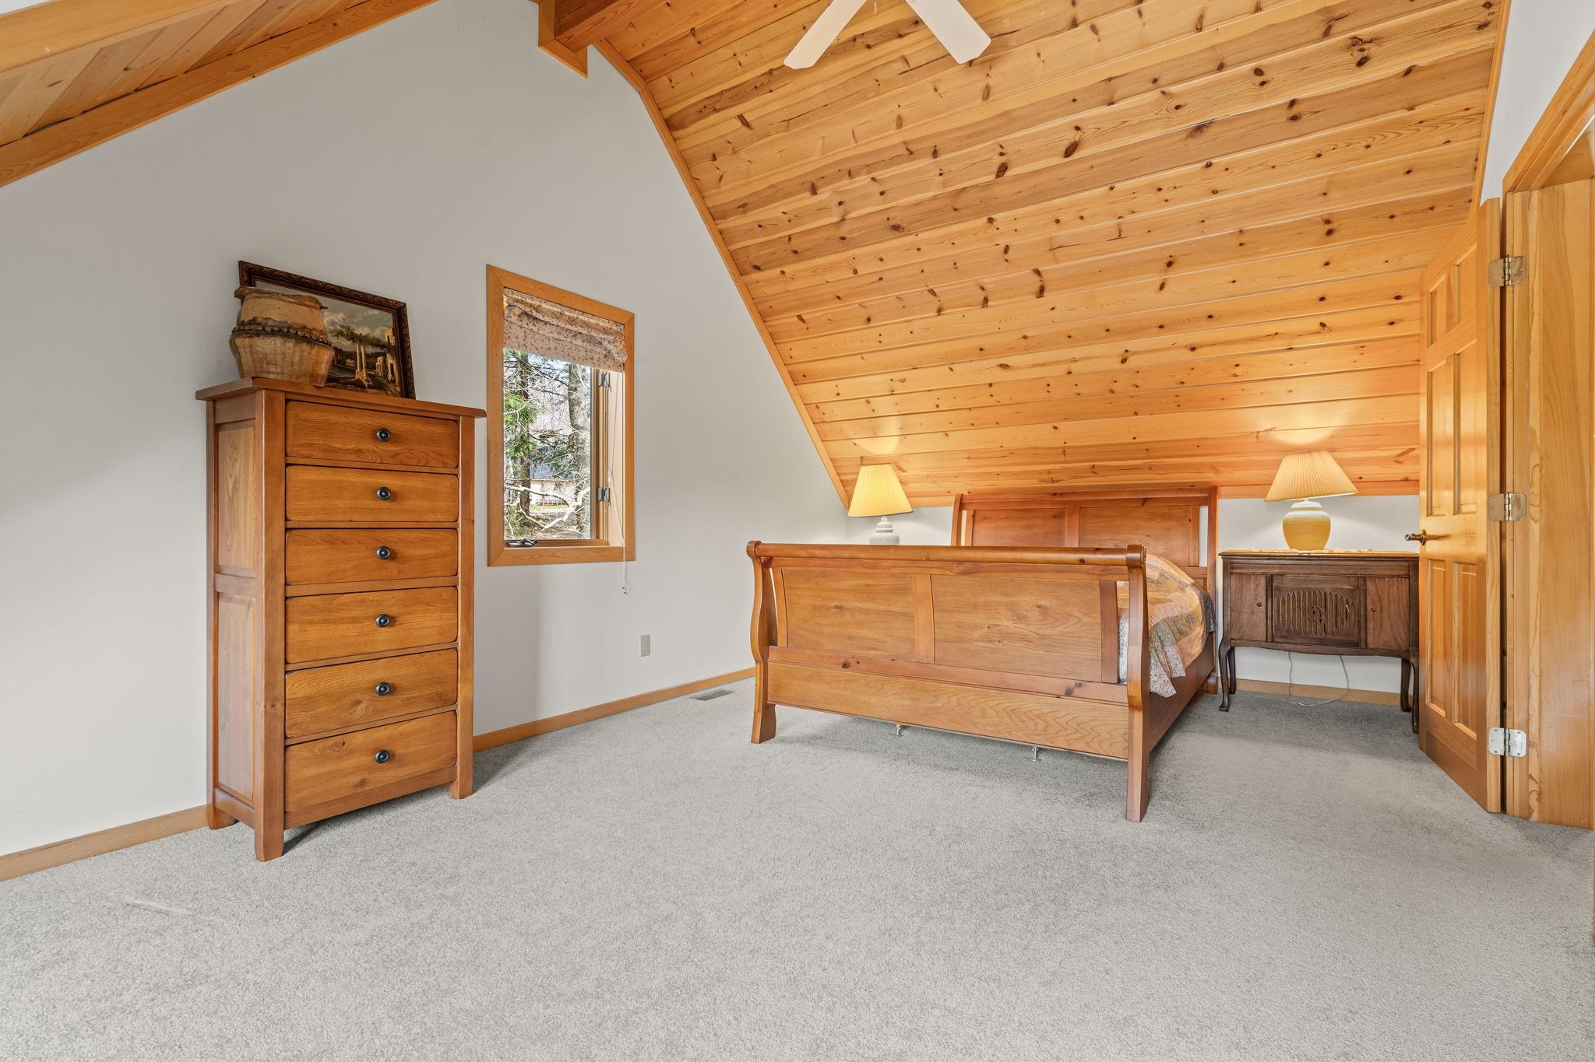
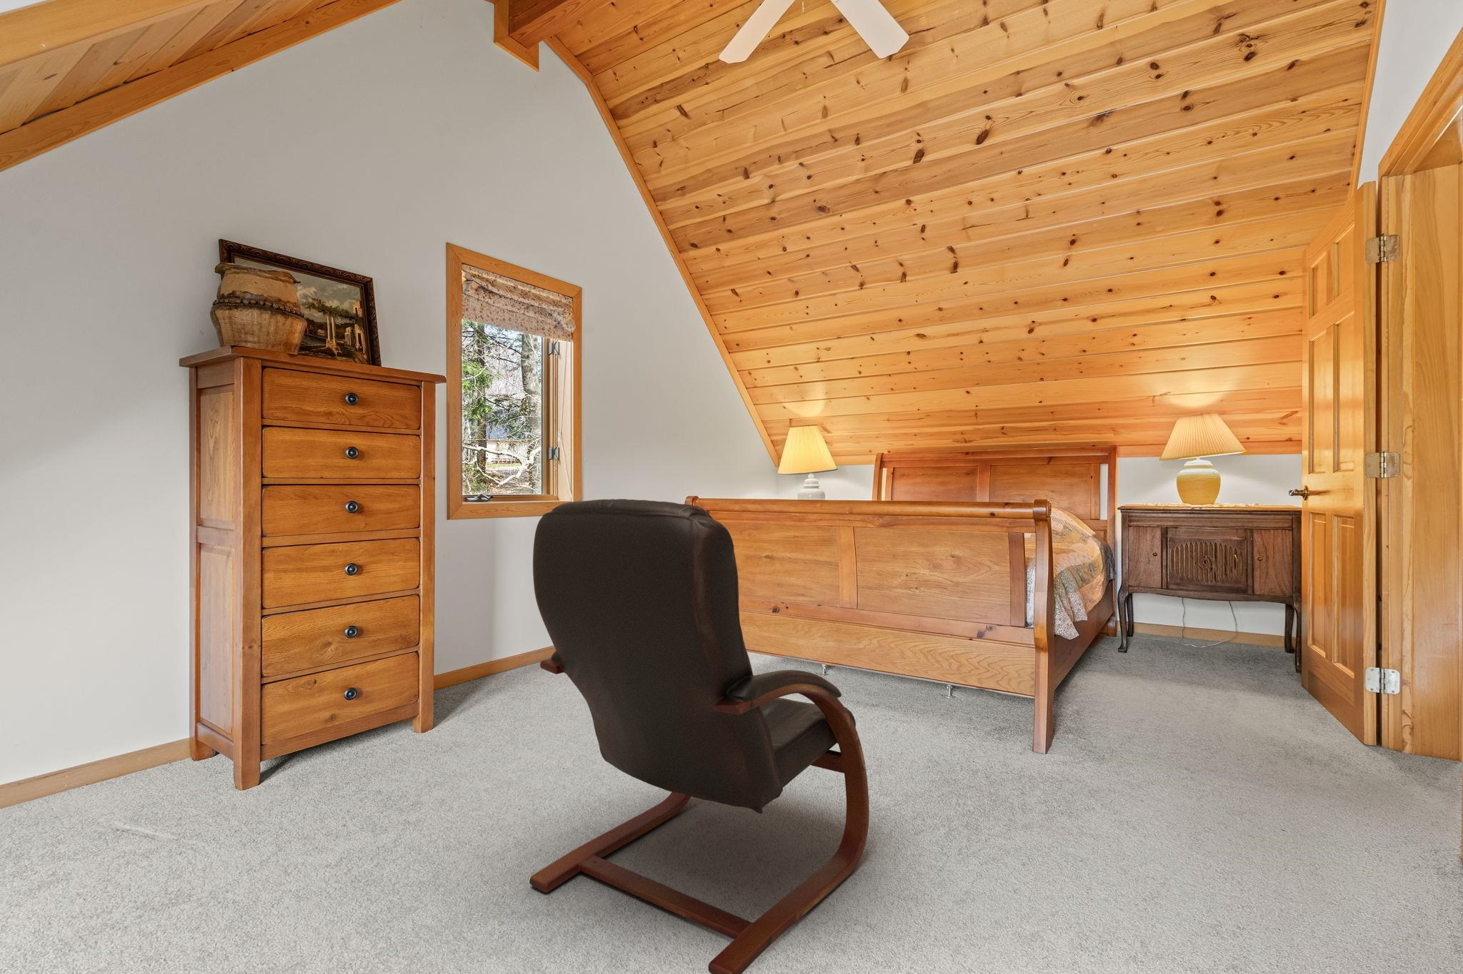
+ armchair (705, 683)
